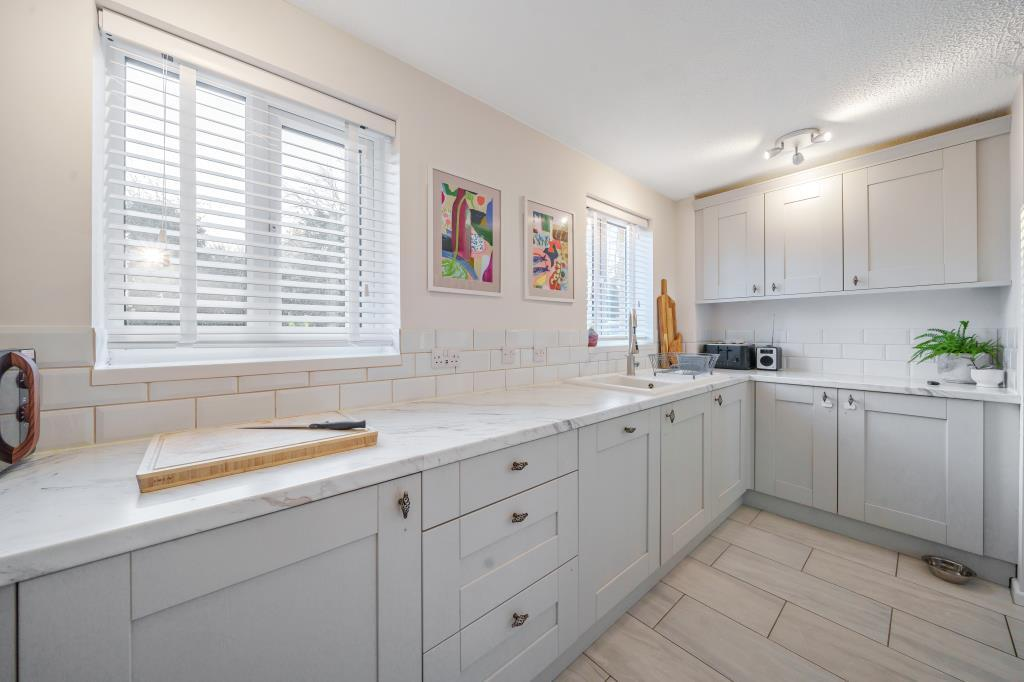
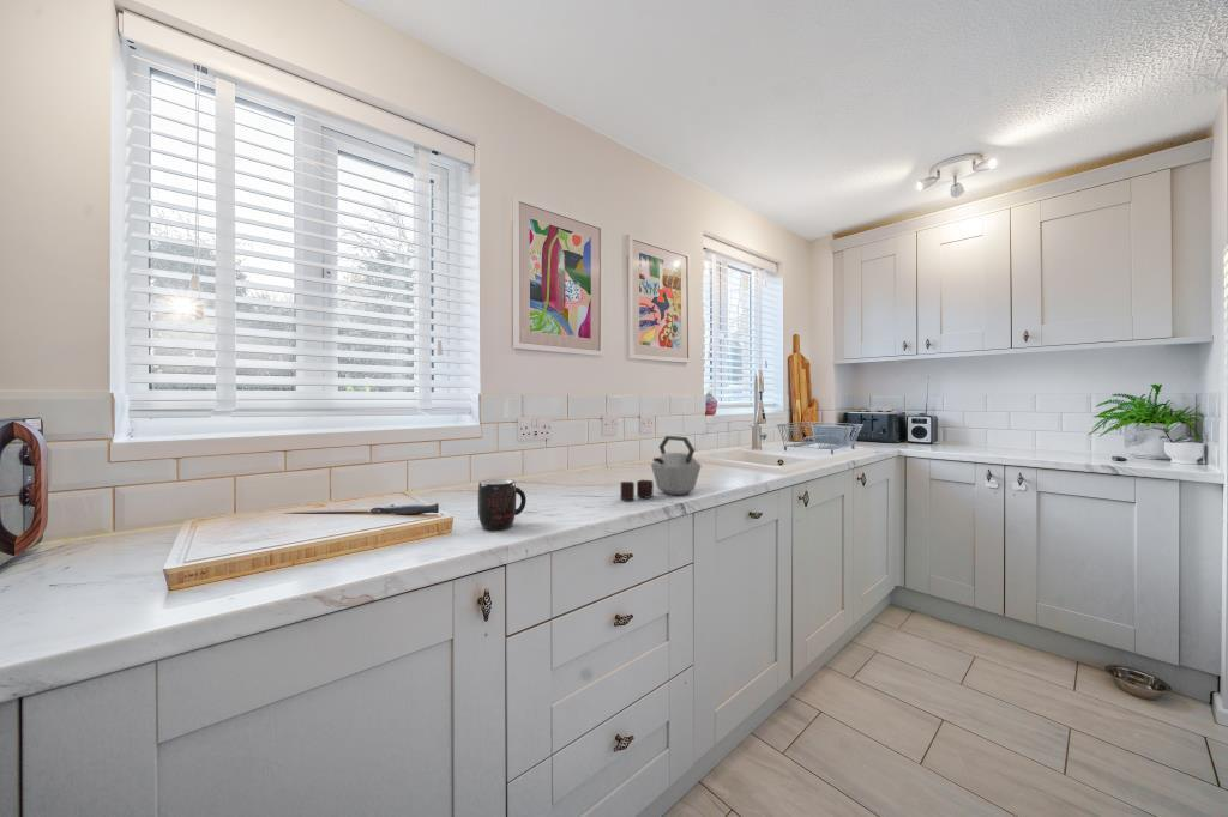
+ kettle (657, 466)
+ mug (502, 503)
